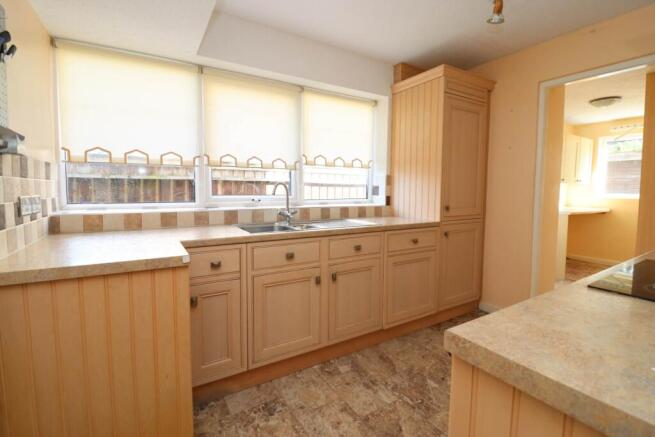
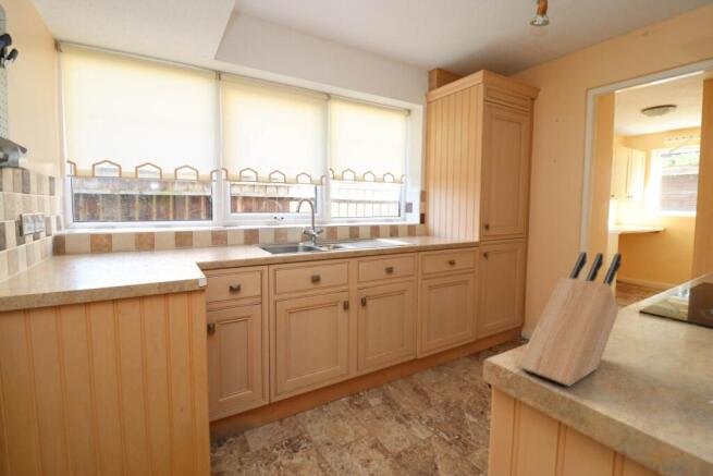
+ knife block (576, 307)
